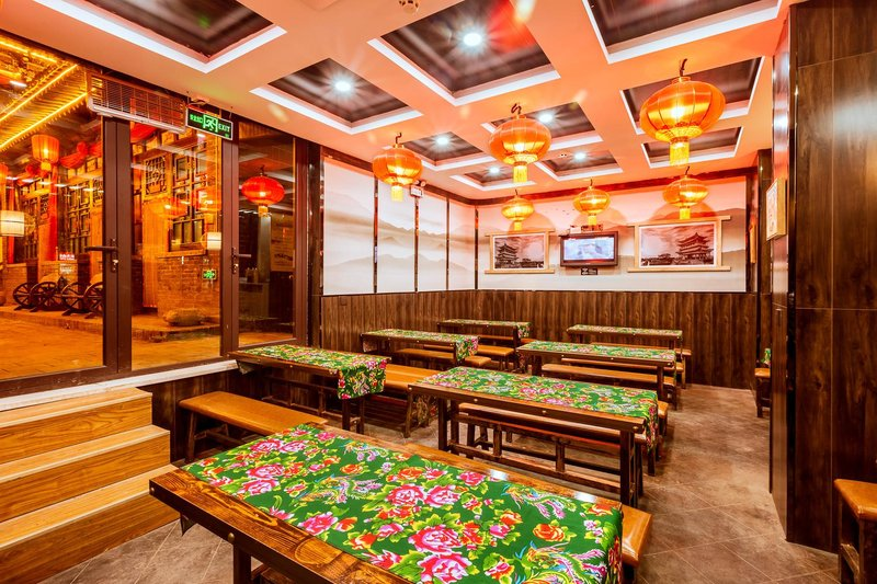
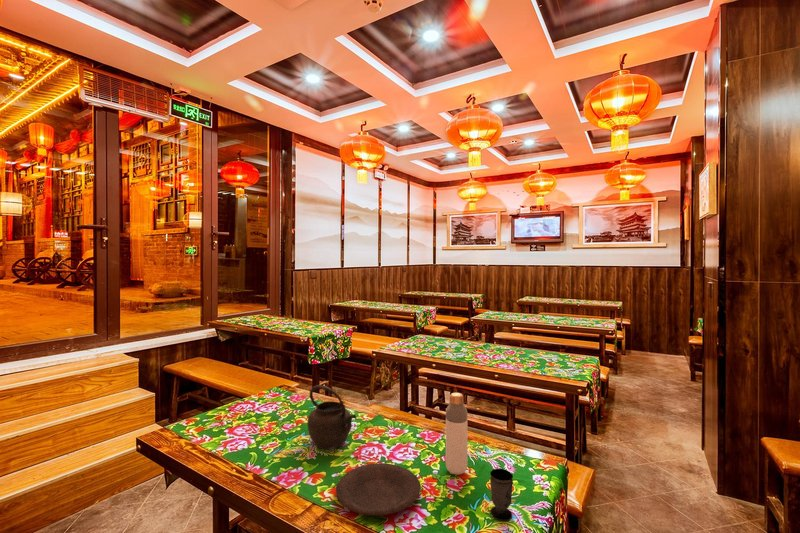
+ cup (501, 494)
+ bottle (456, 432)
+ plate (378, 489)
+ kettle (332, 414)
